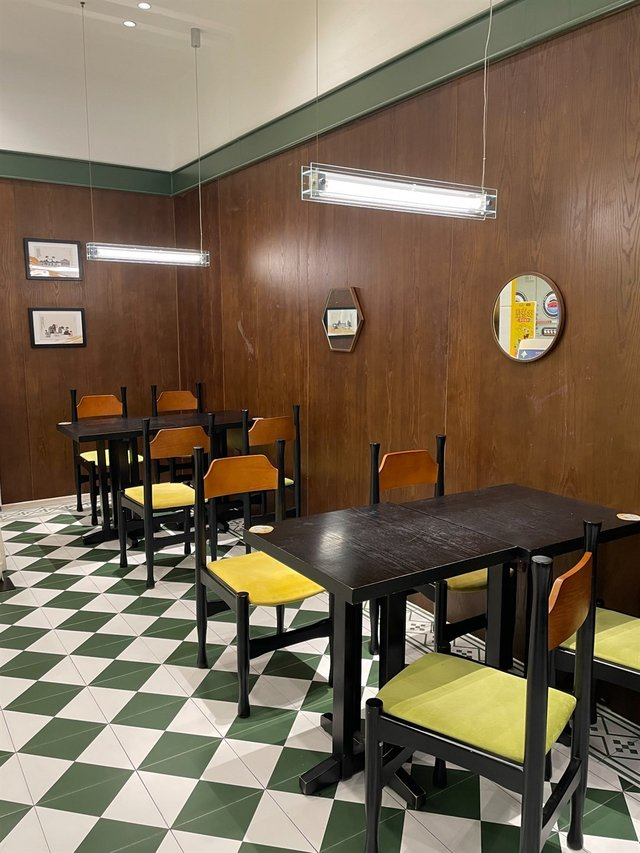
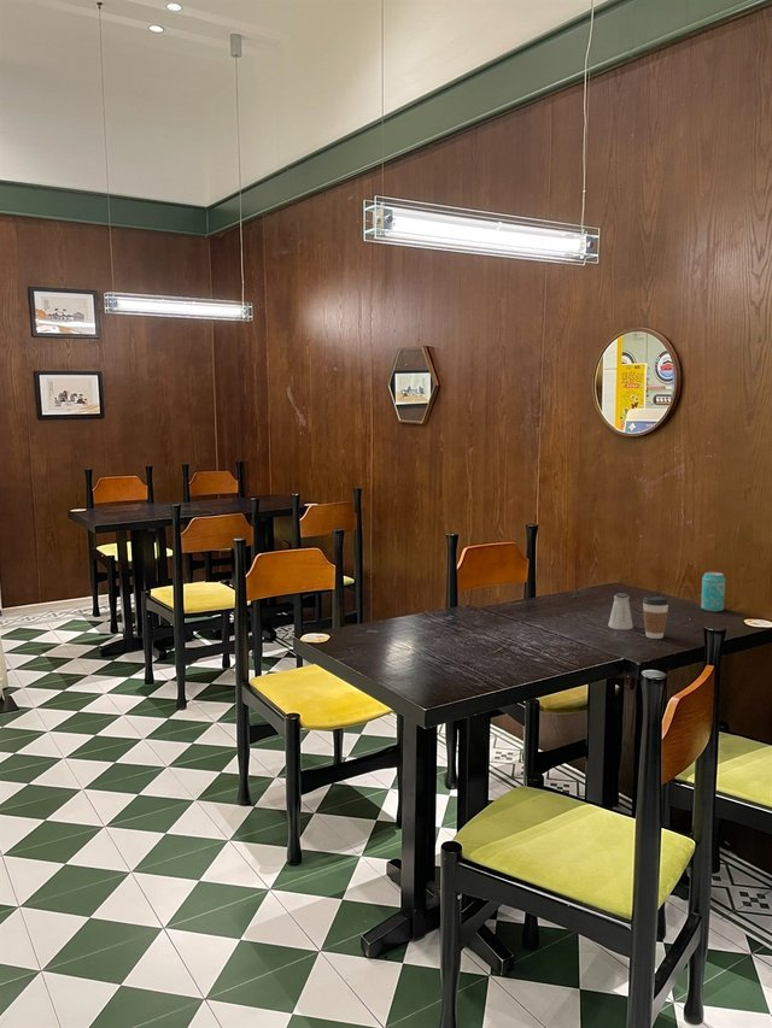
+ coffee cup (655, 616)
+ saltshaker (620, 610)
+ beverage can (713, 591)
